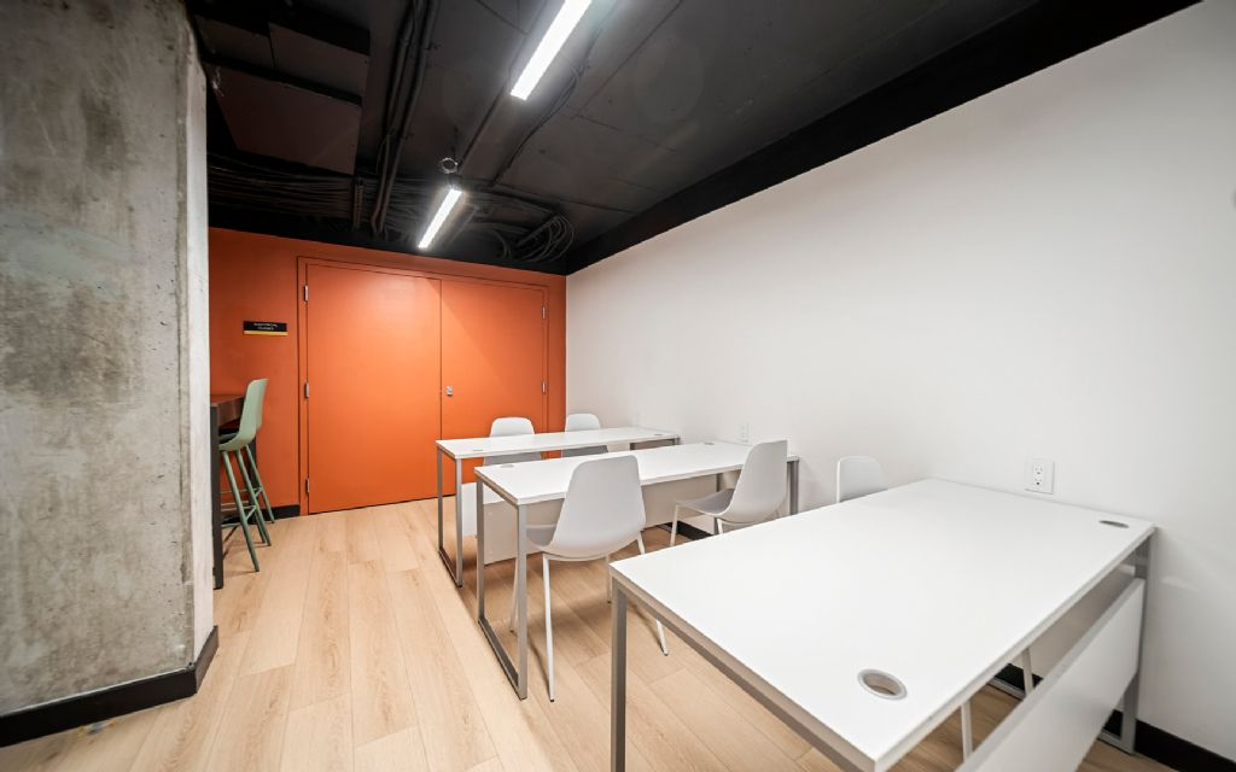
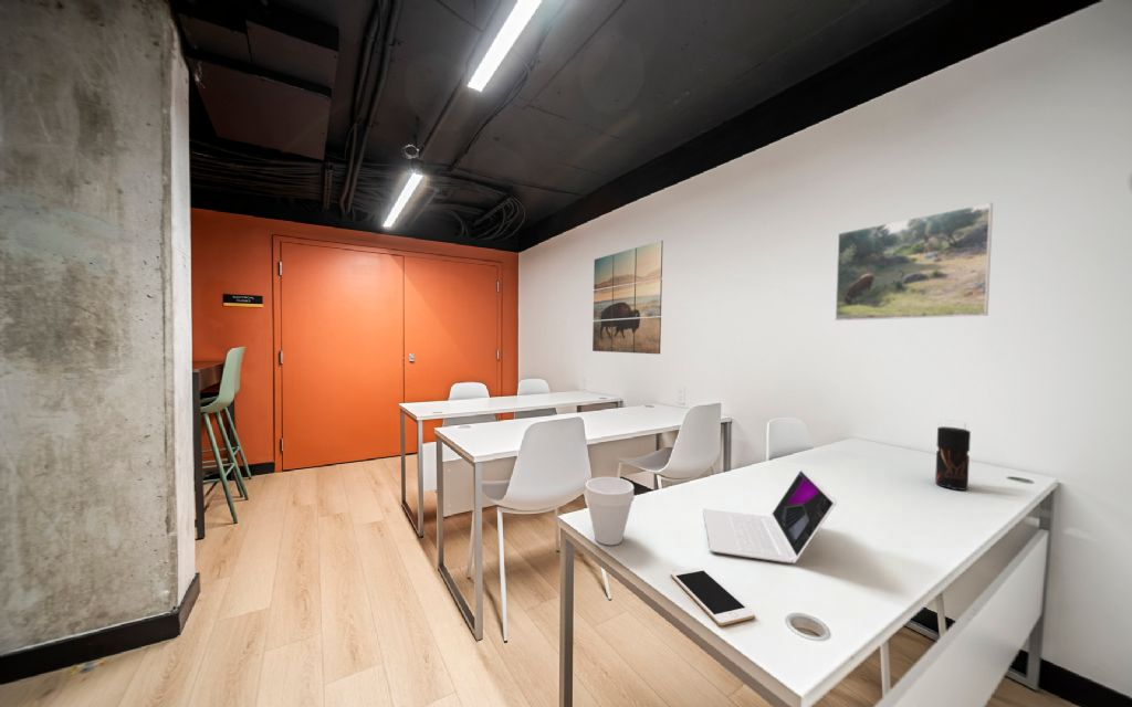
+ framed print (903, 268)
+ cell phone (709, 592)
+ wall art (623, 302)
+ pepper grinder (952, 457)
+ laptop (758, 515)
+ cup (608, 511)
